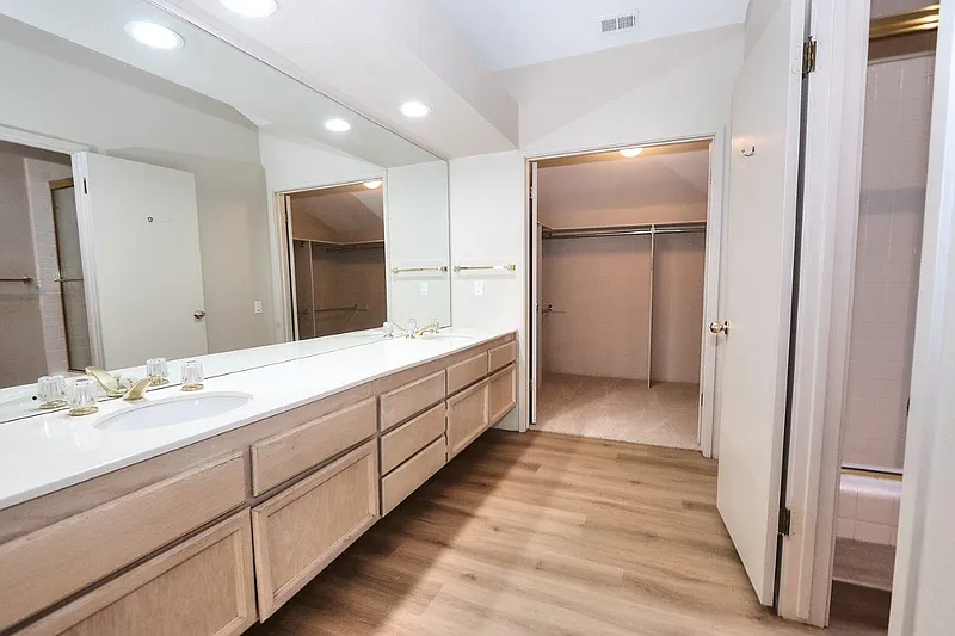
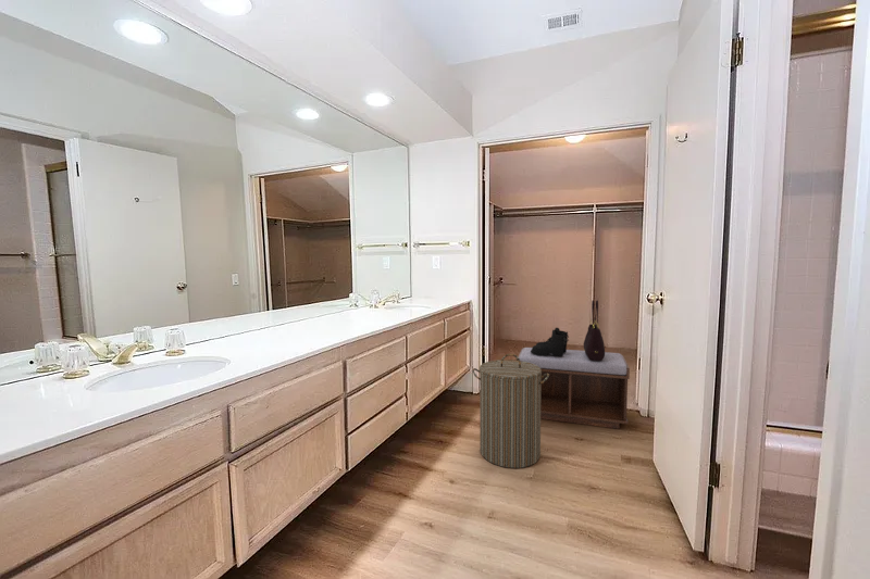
+ laundry hamper (509, 403)
+ boots (549, 340)
+ handbag (594, 328)
+ bench (569, 383)
